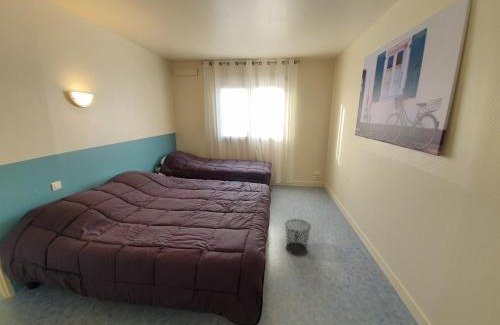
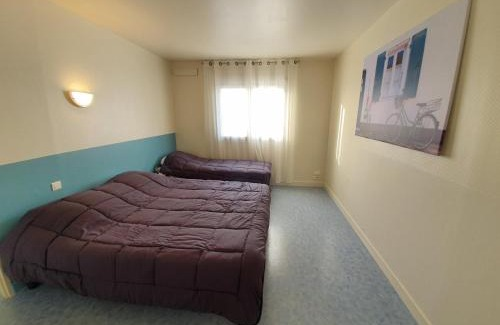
- waste bin (297, 237)
